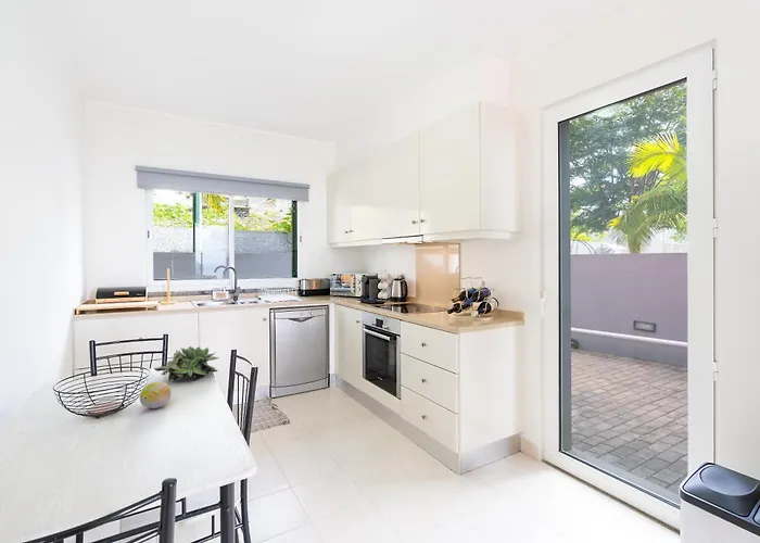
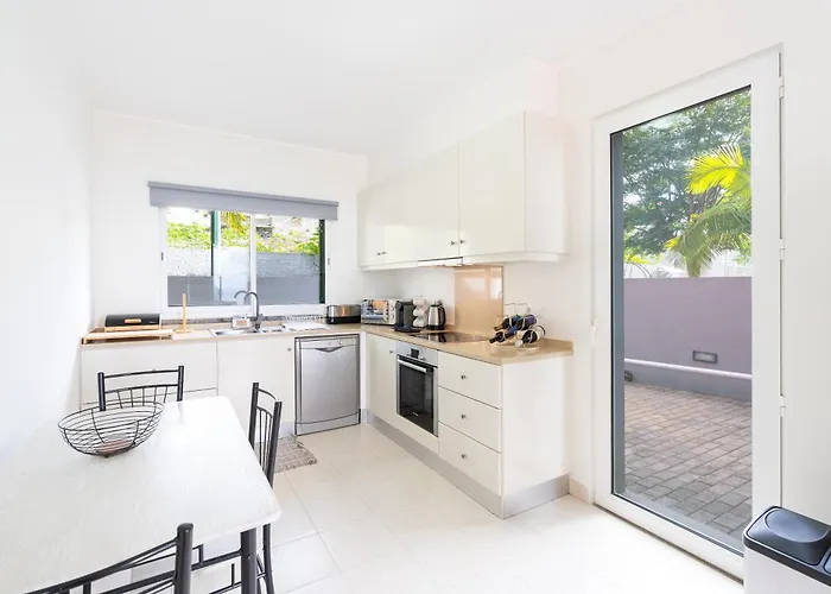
- fruit (155, 394)
- succulent plant (189, 361)
